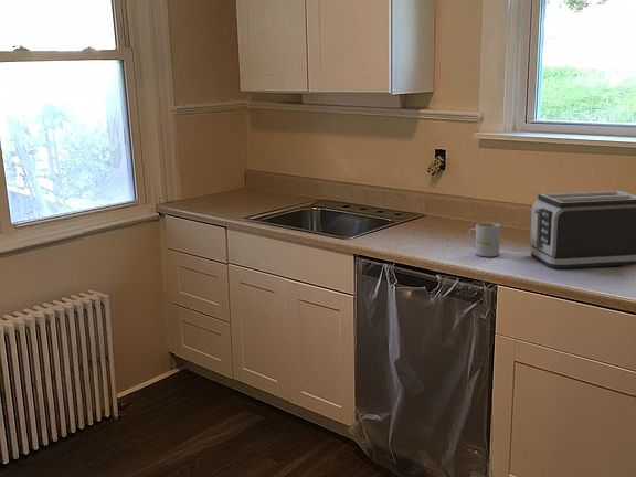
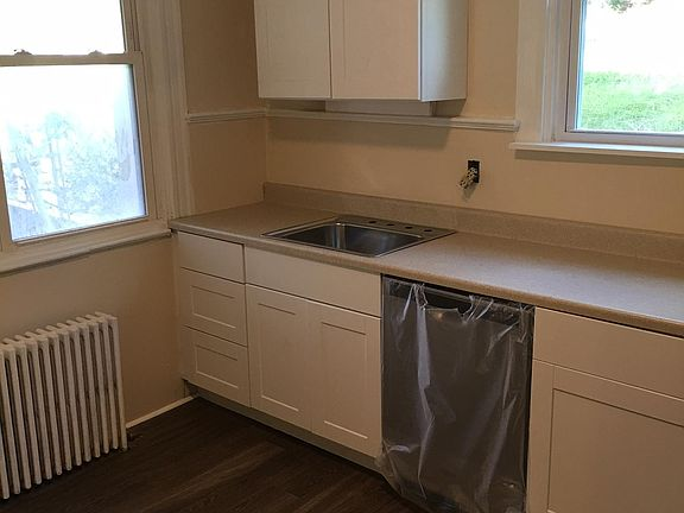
- mug (483, 239)
- toaster (585, 227)
